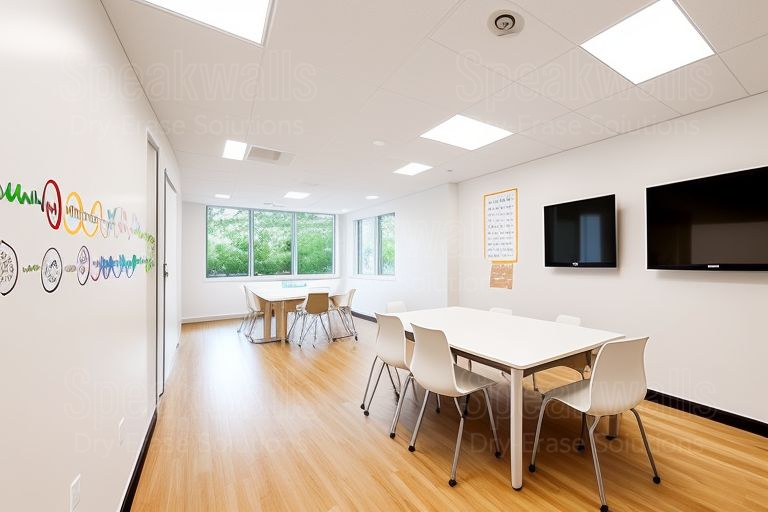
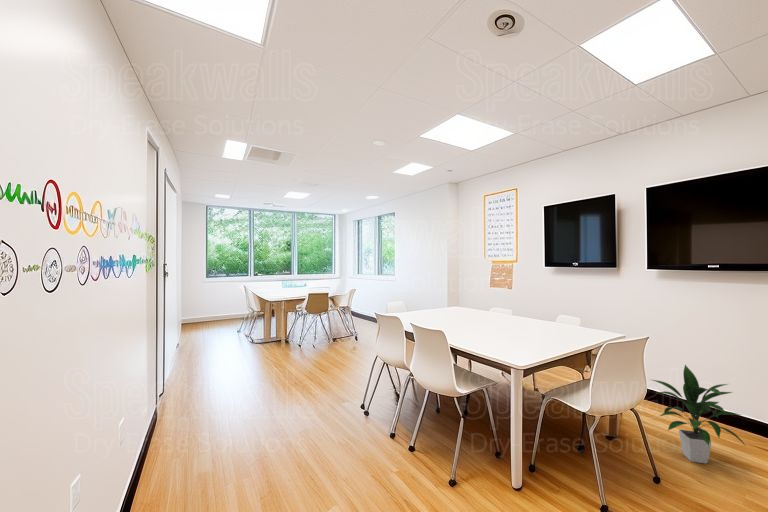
+ indoor plant (699, 415)
